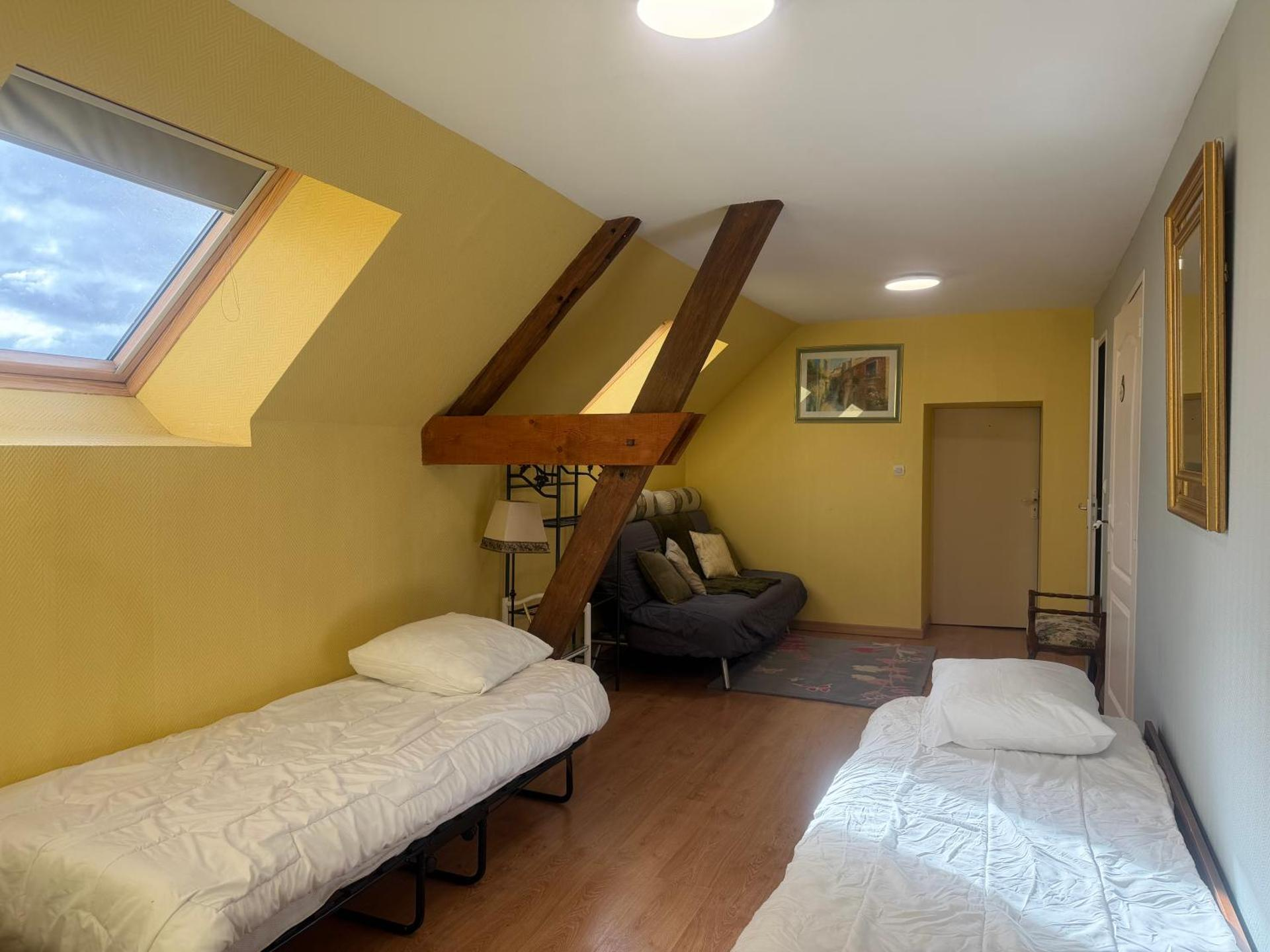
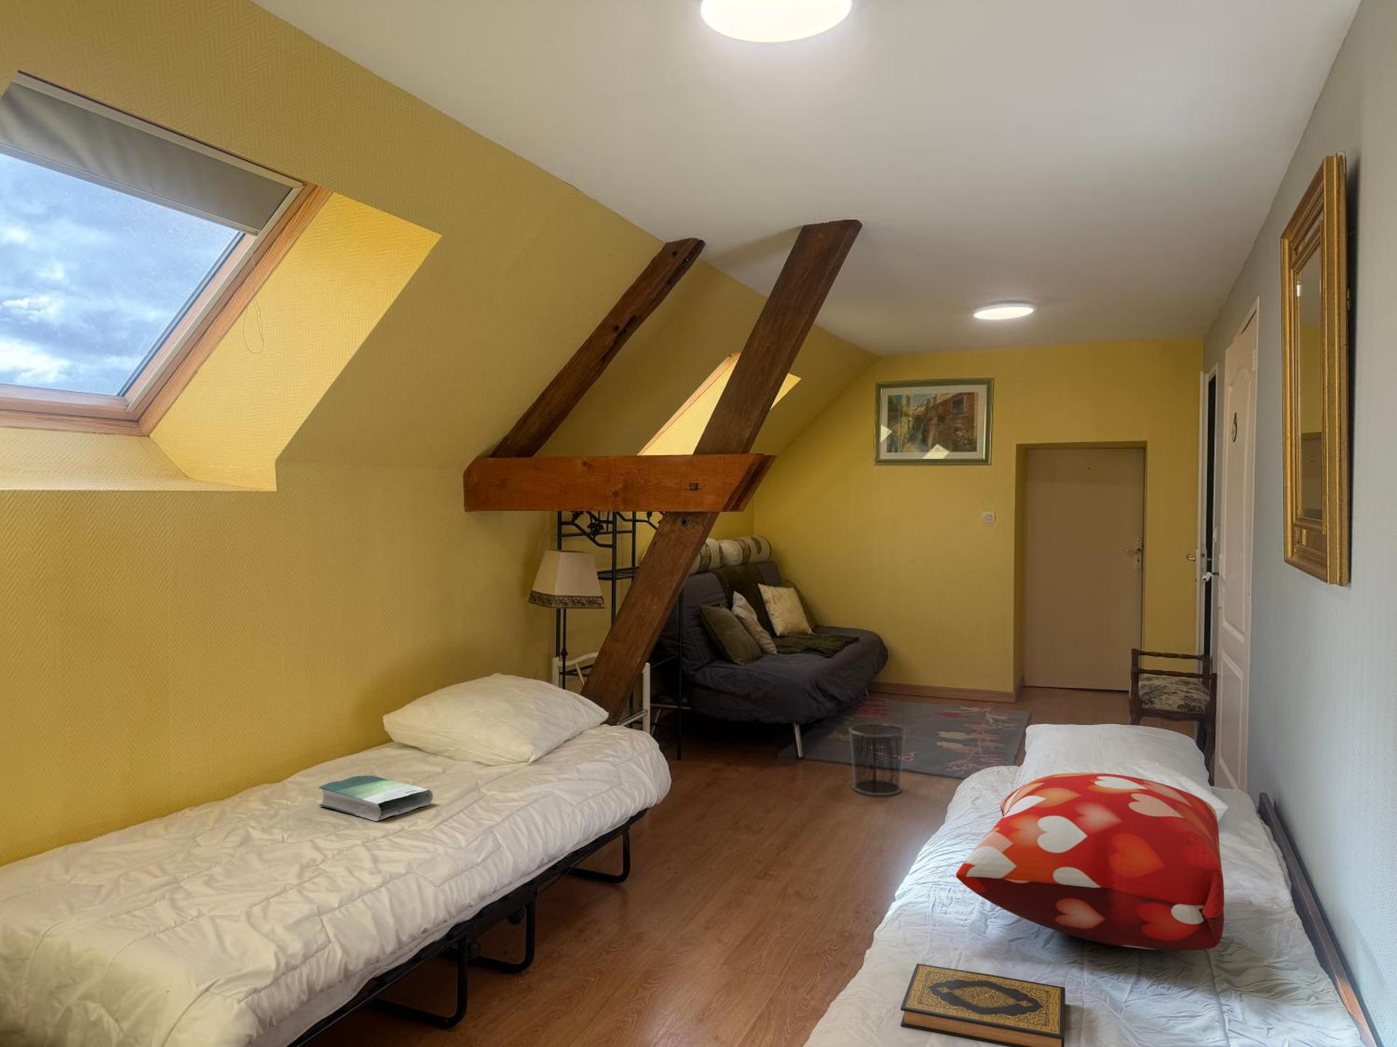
+ book (375, 794)
+ waste bin (877, 759)
+ decorative pillow (1094, 851)
+ hardback book (985, 1005)
